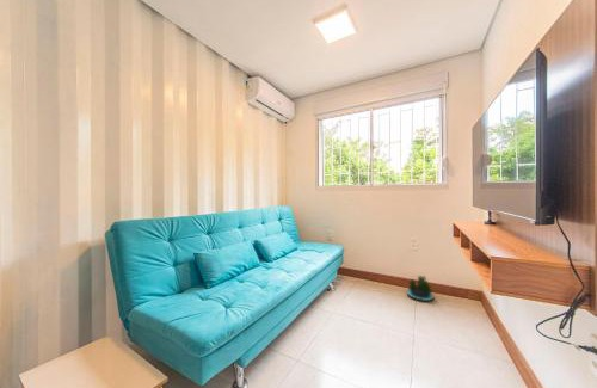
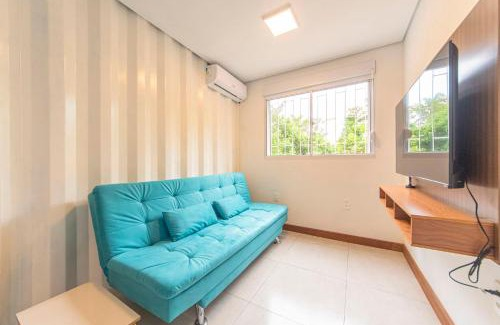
- potted plant (421, 287)
